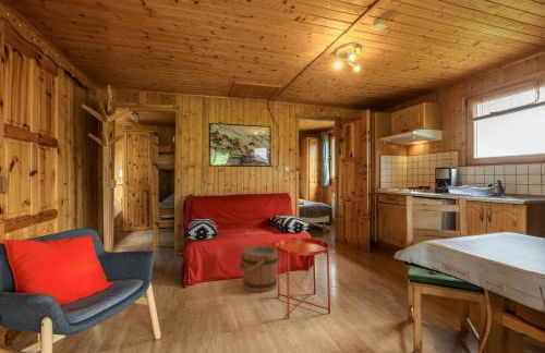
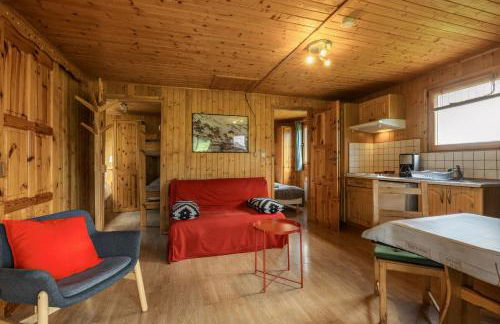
- bucket (258, 267)
